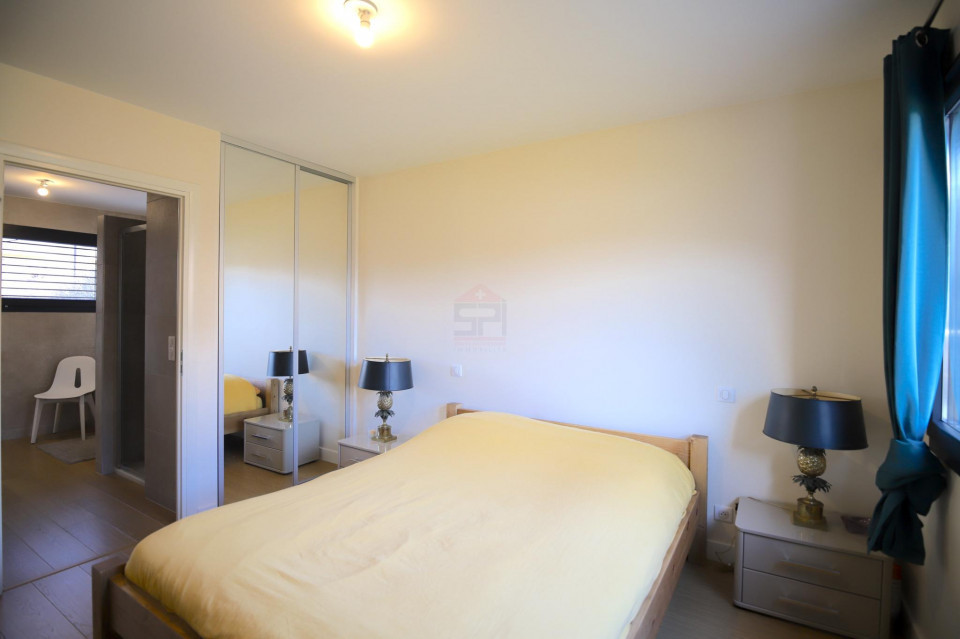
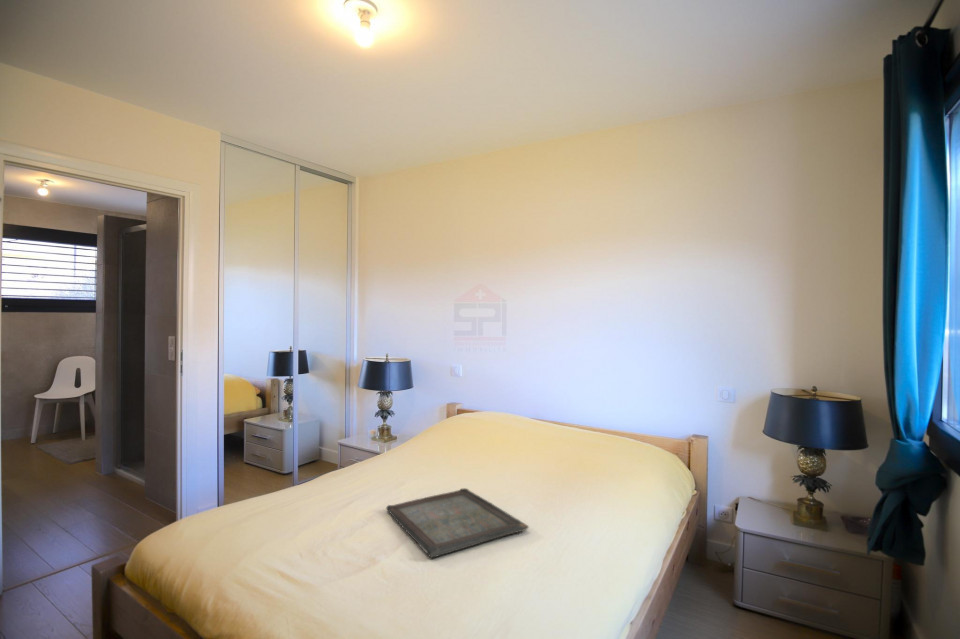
+ serving tray (453, 517)
